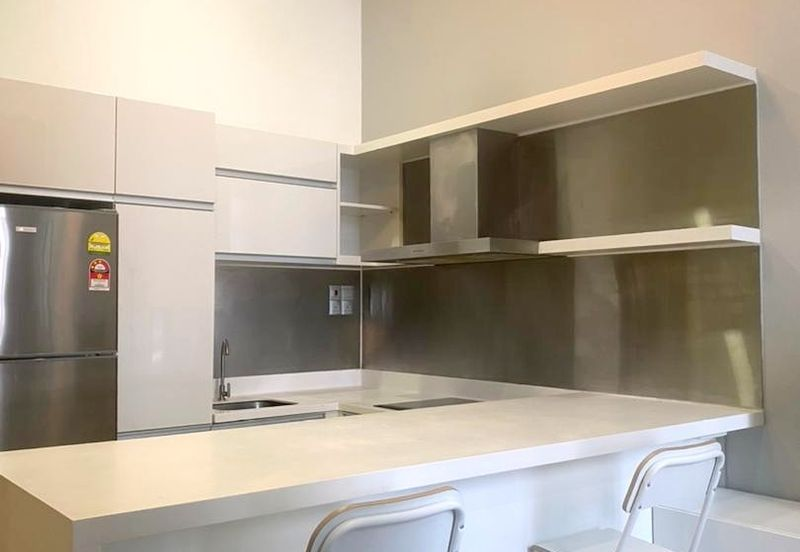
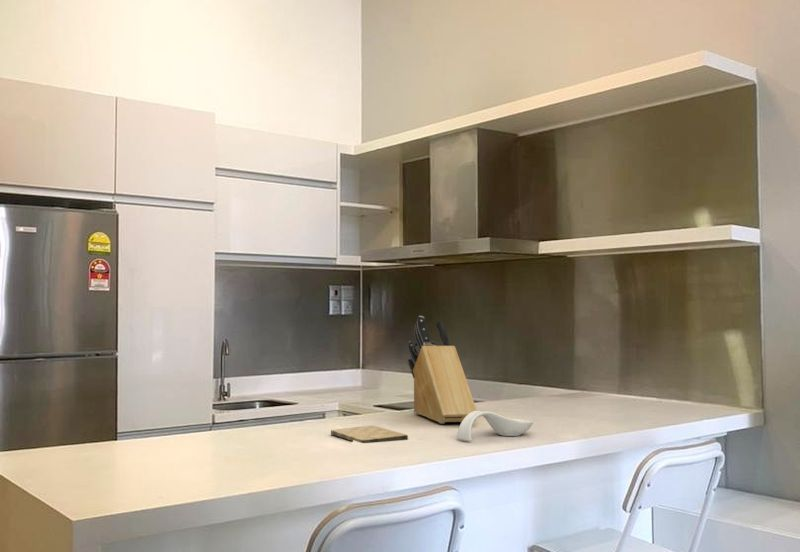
+ spoon rest (495, 423)
+ cutting board (368, 434)
+ knife block (439, 366)
